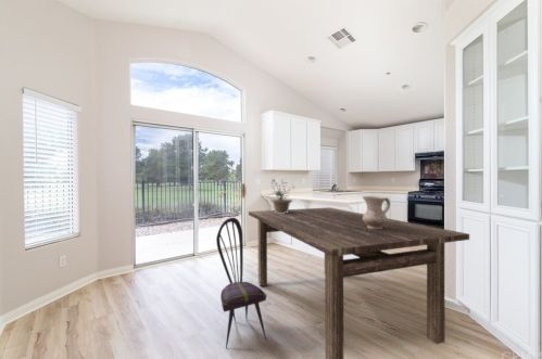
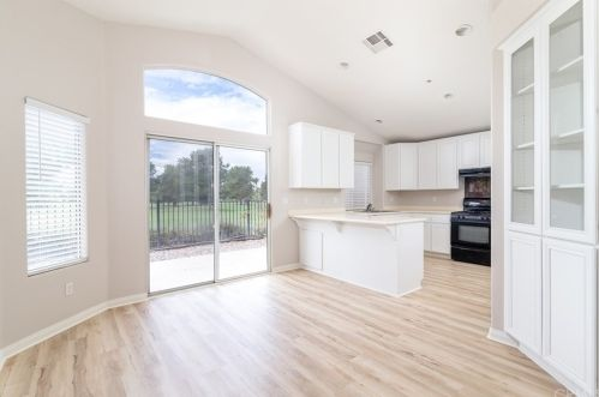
- ceramic jug (377, 211)
- potted plant (279, 195)
- dining table (330, 262)
- dining chair (240, 274)
